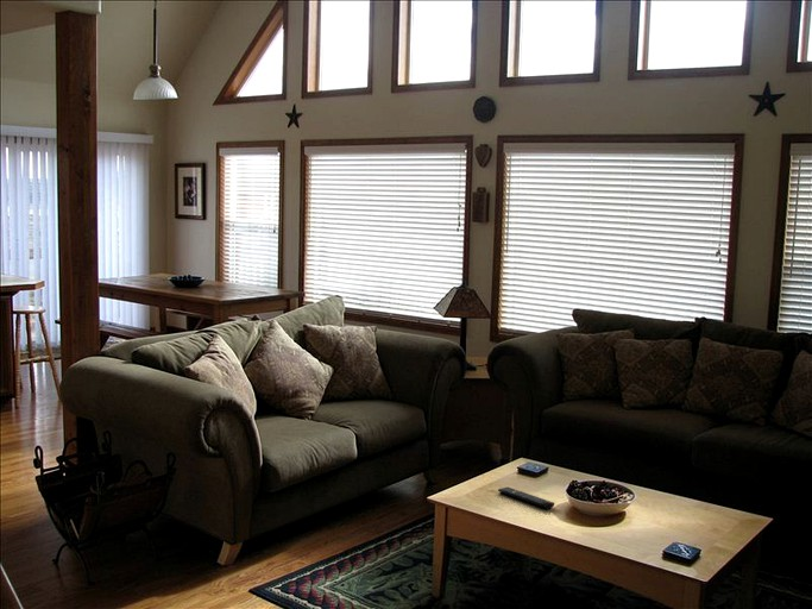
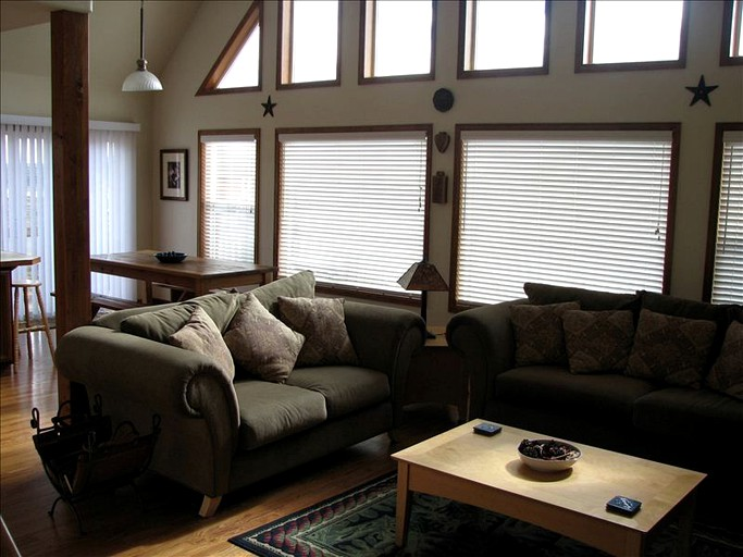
- remote control (525, 497)
